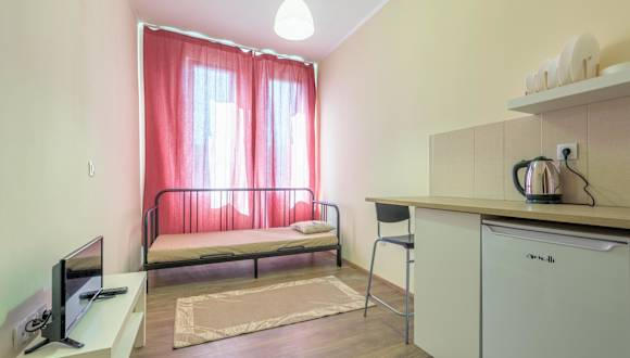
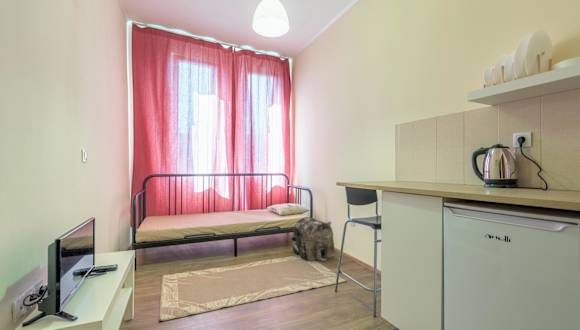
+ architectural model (312, 235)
